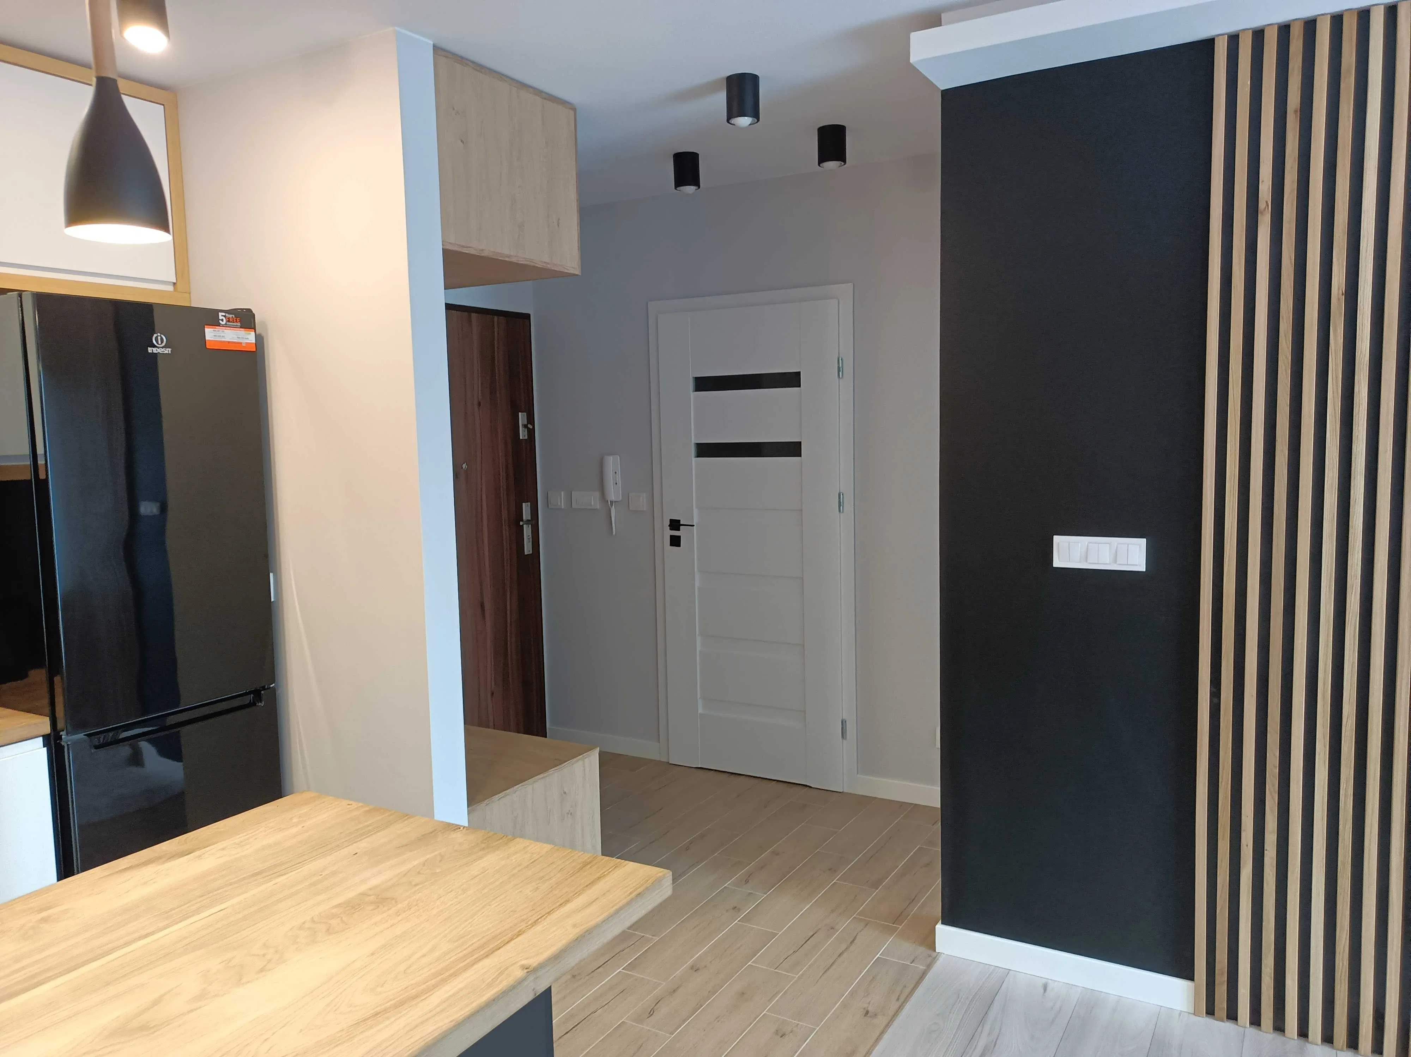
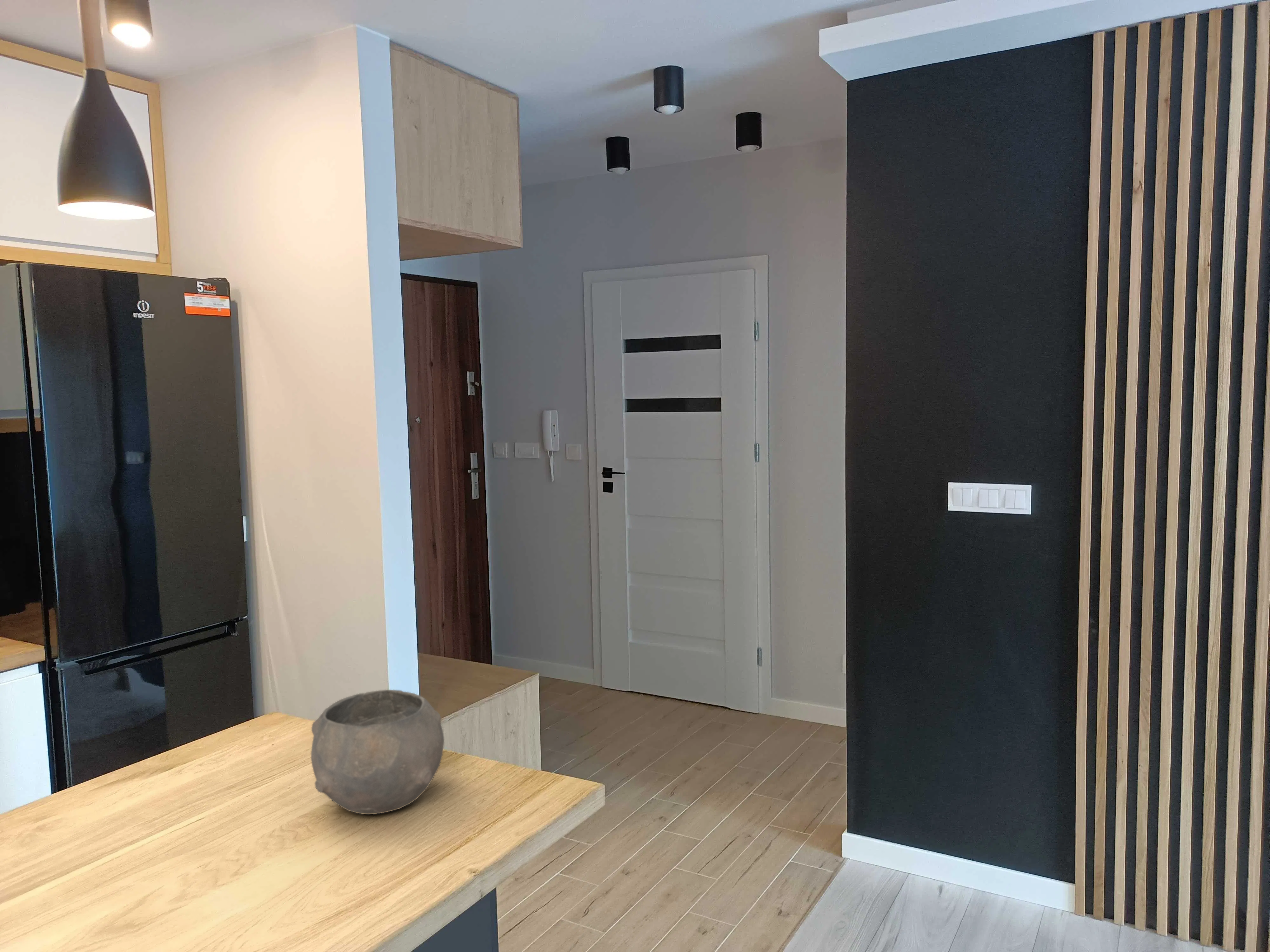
+ bowl (379, 753)
